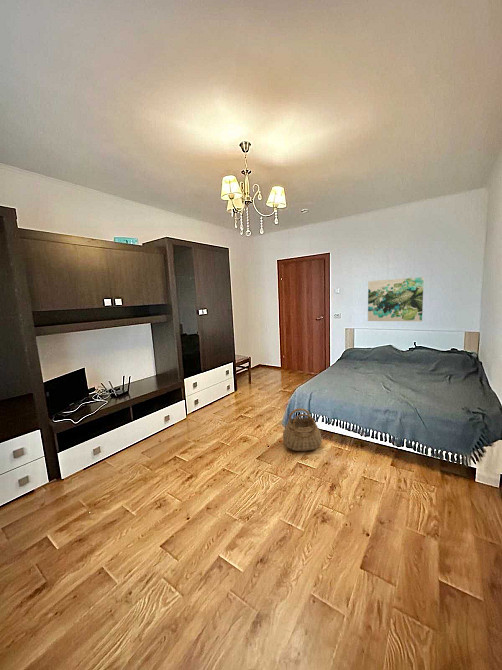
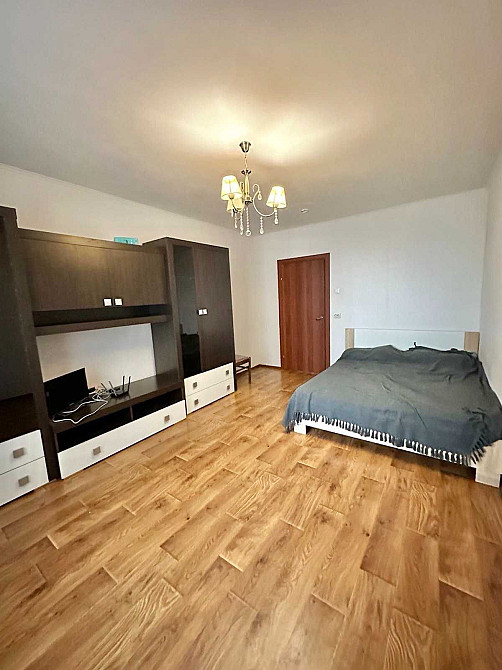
- basket (301, 428)
- wall art (394, 300)
